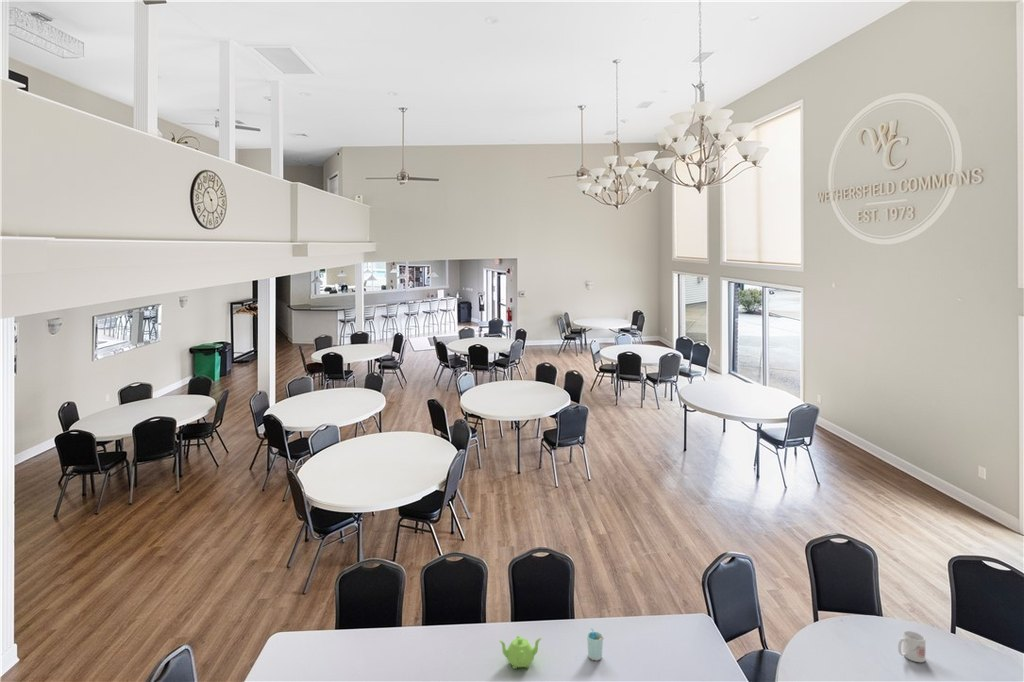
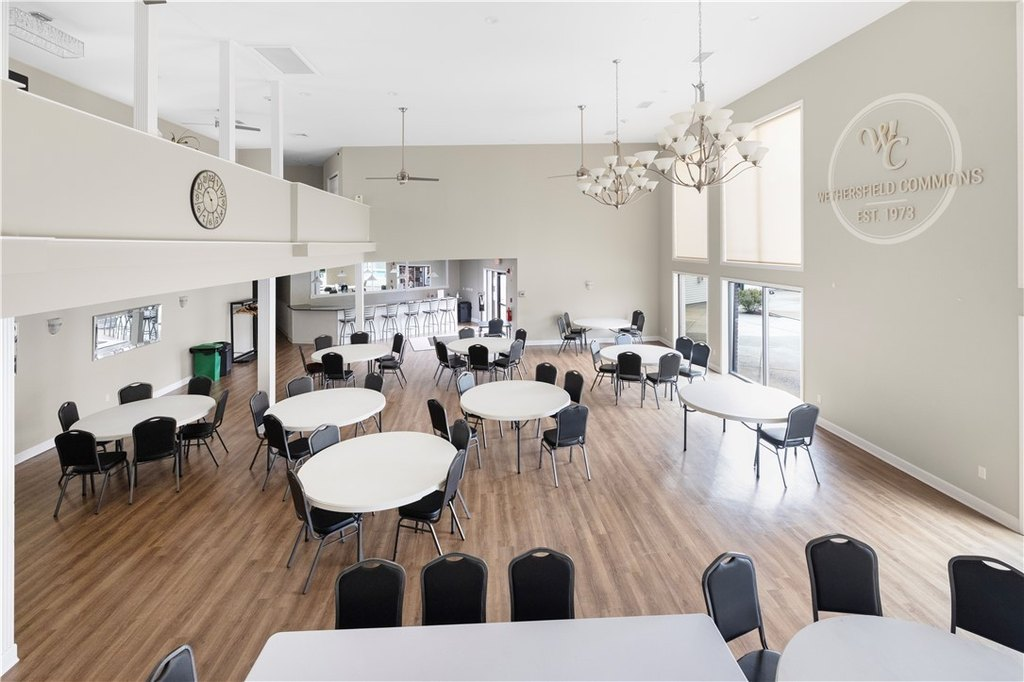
- teapot (520, 652)
- mug (910, 646)
- cup (595, 644)
